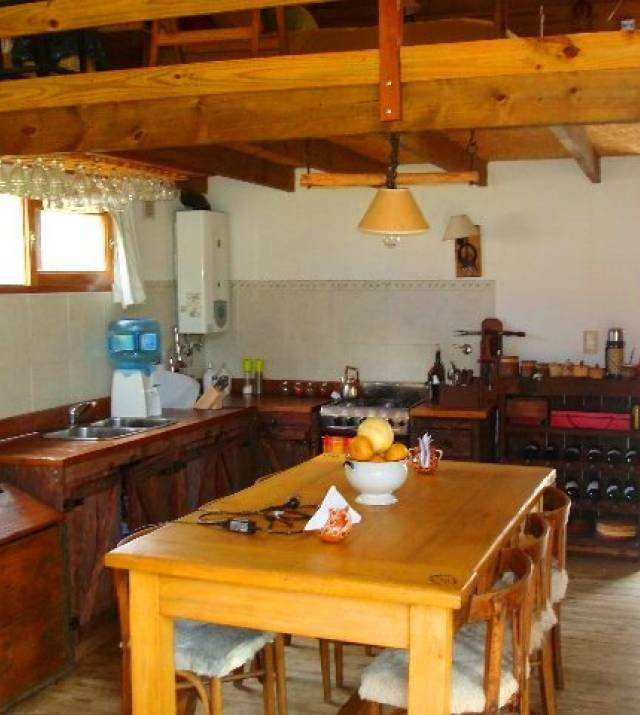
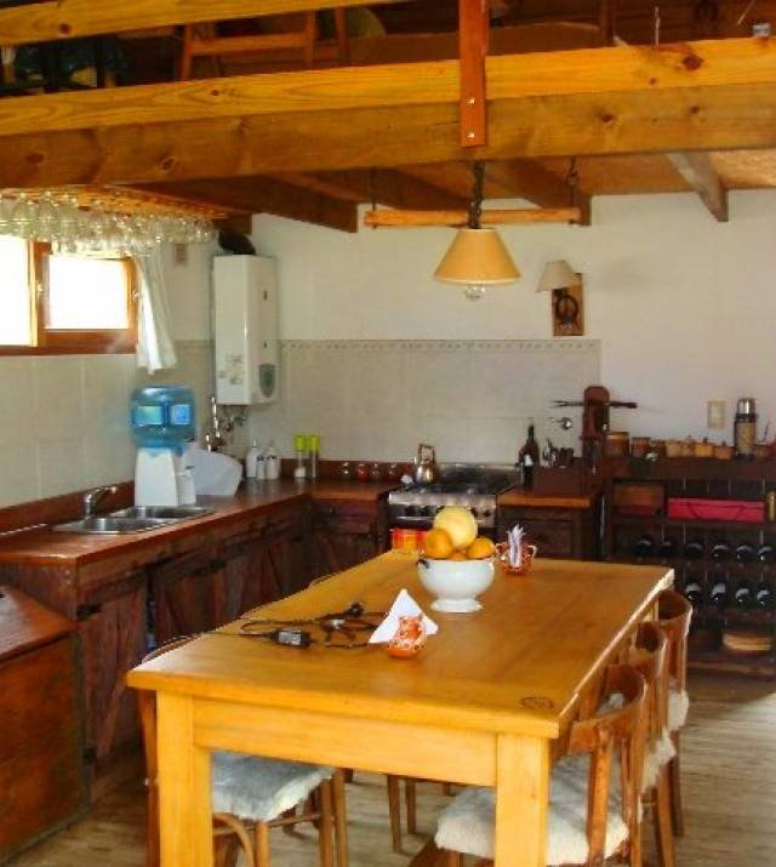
- knife block (212, 392)
